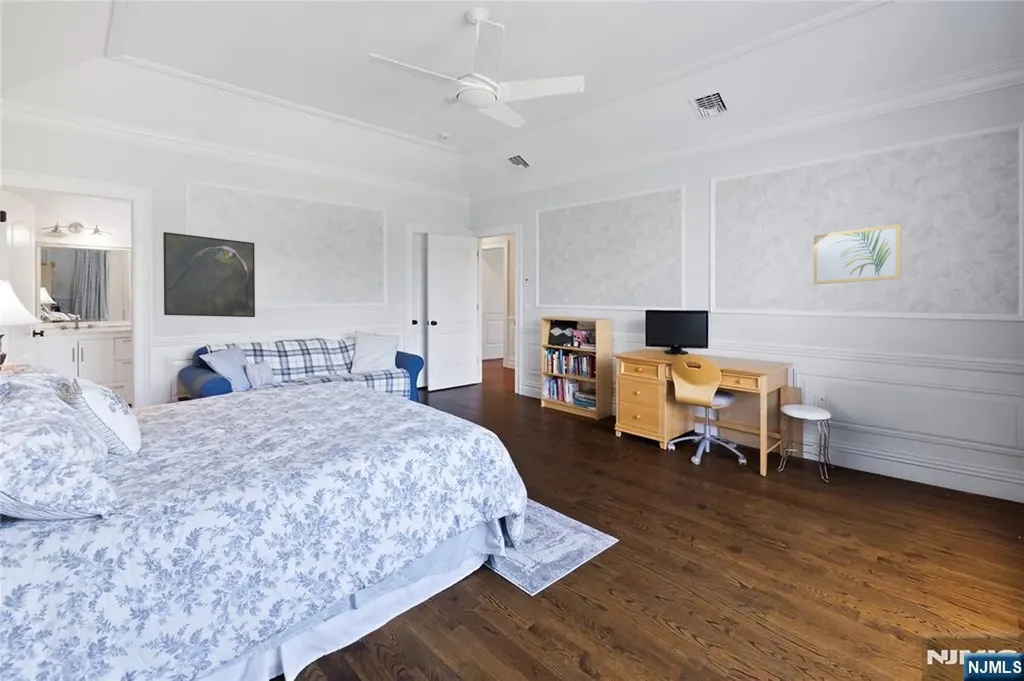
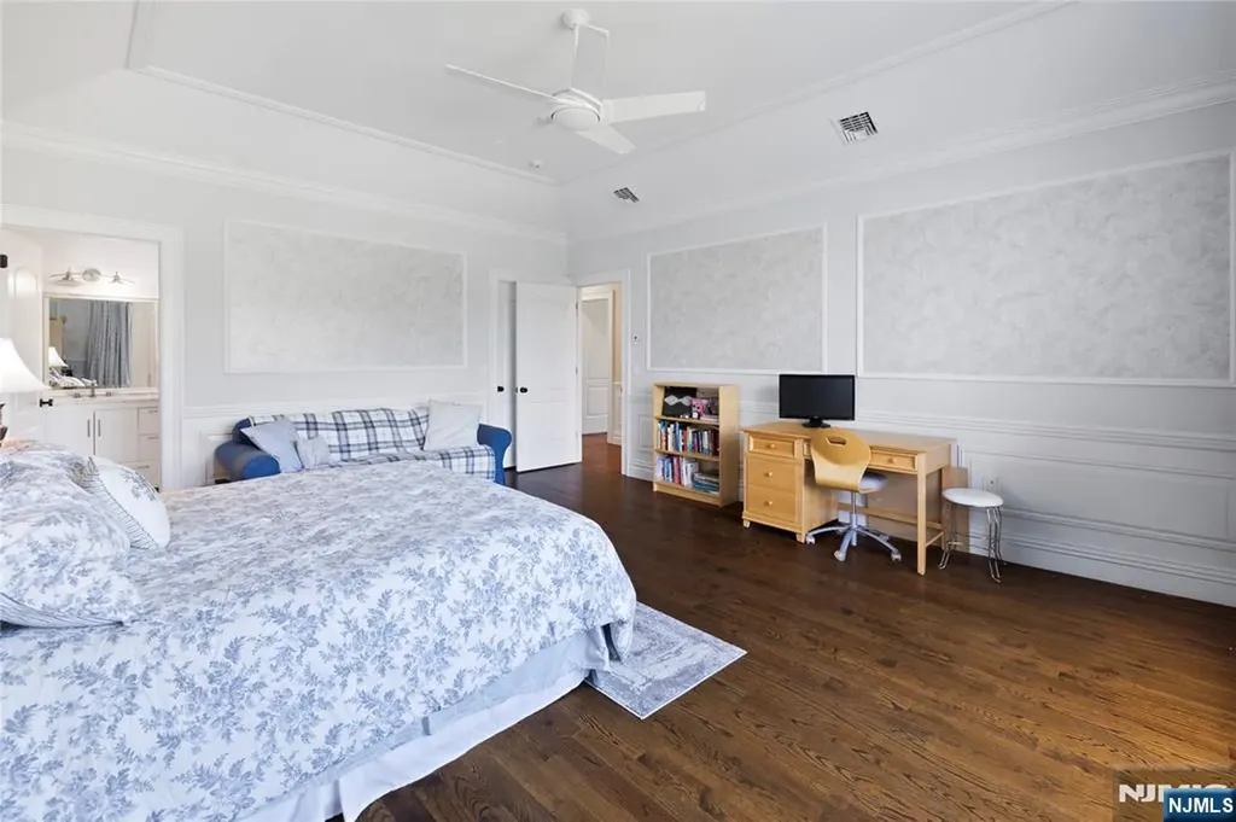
- wall art (855, 255)
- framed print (211, 277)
